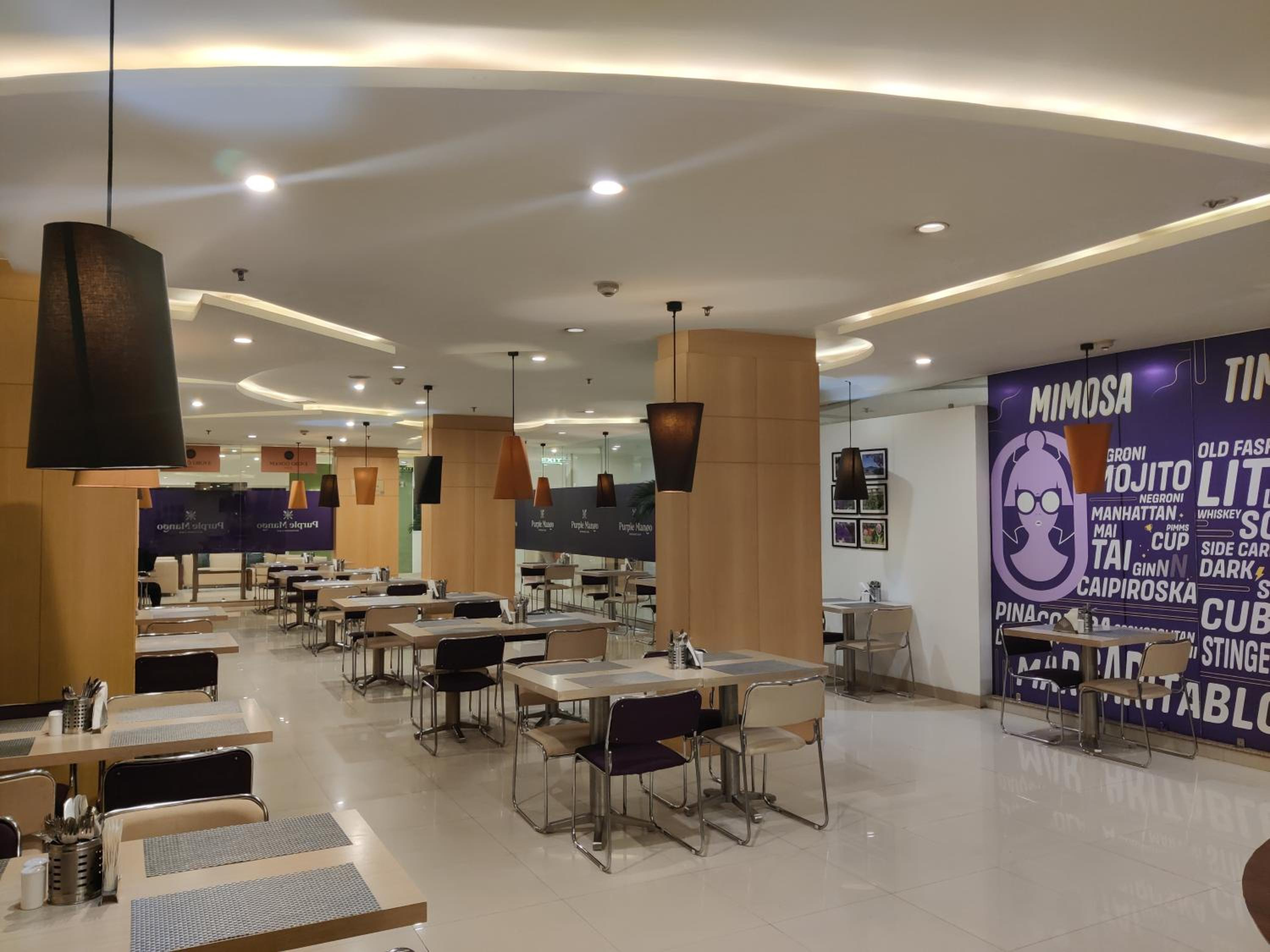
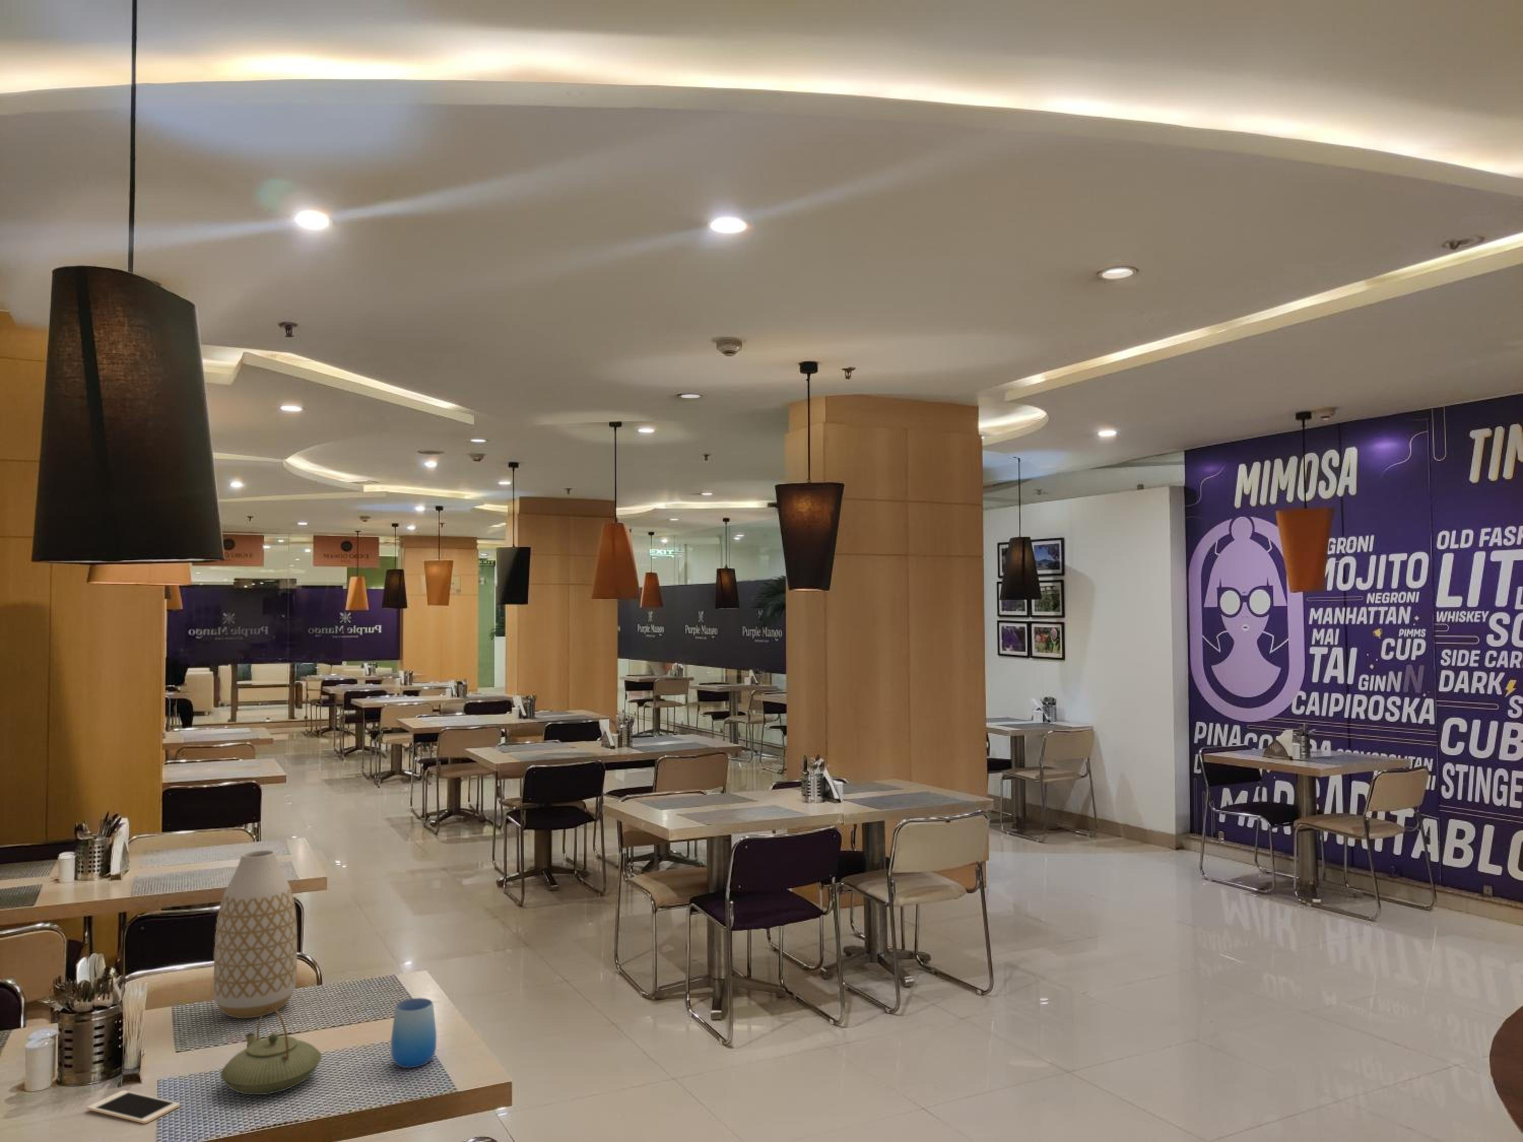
+ teapot (270, 1042)
+ vase (257, 931)
+ cell phone (133, 1106)
+ cup (414, 1033)
